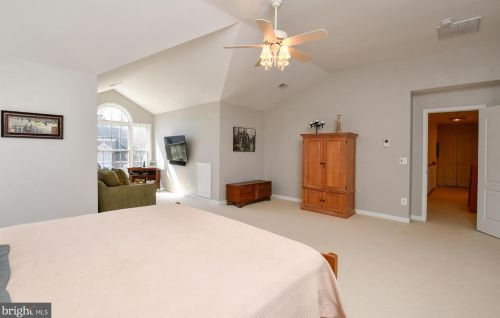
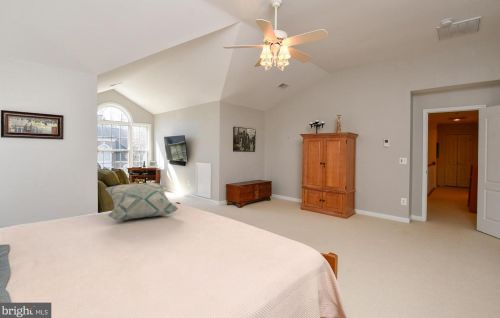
+ decorative pillow (140, 199)
